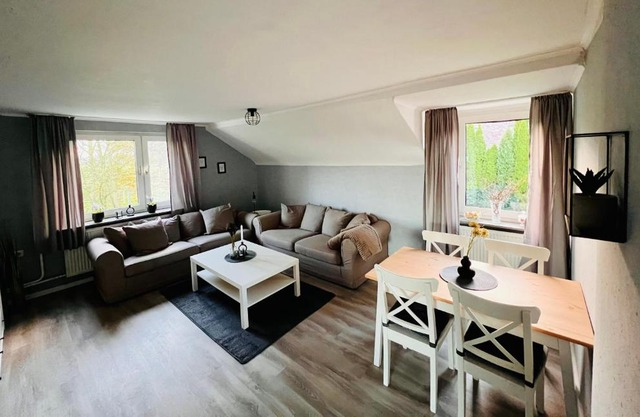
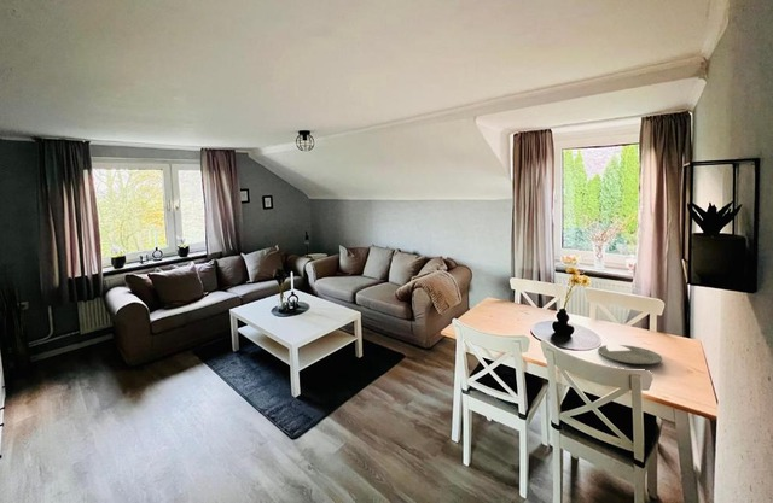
+ plate (628, 355)
